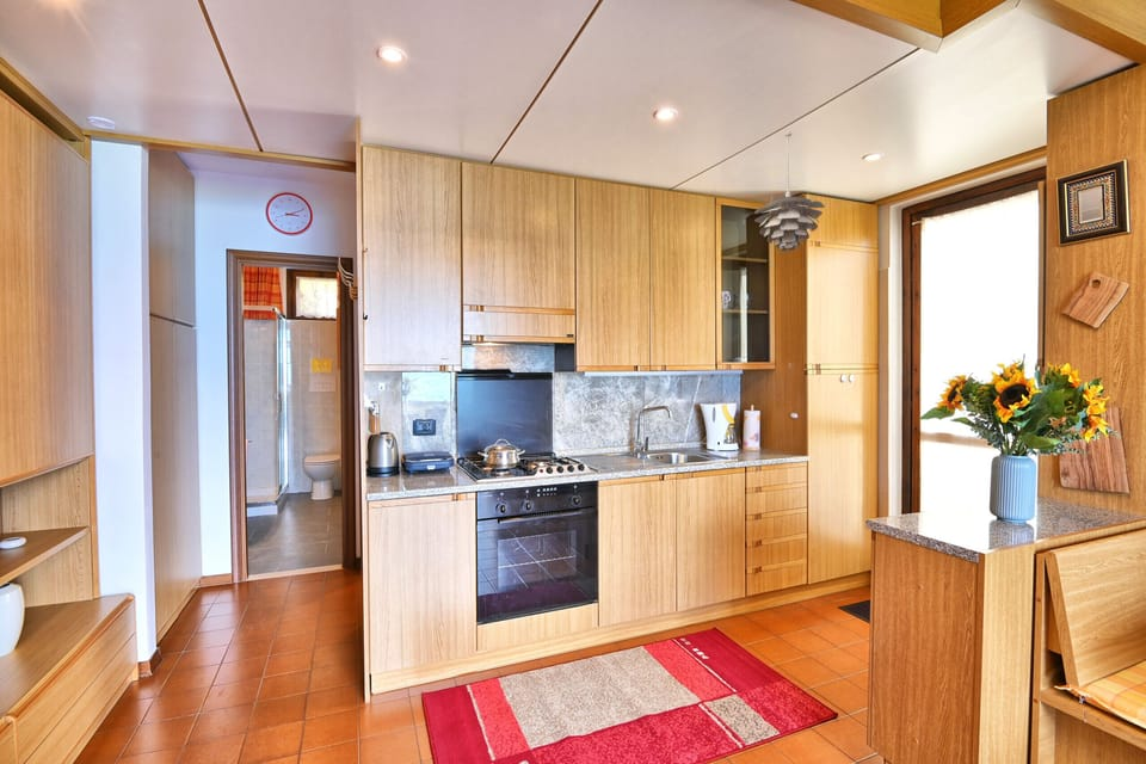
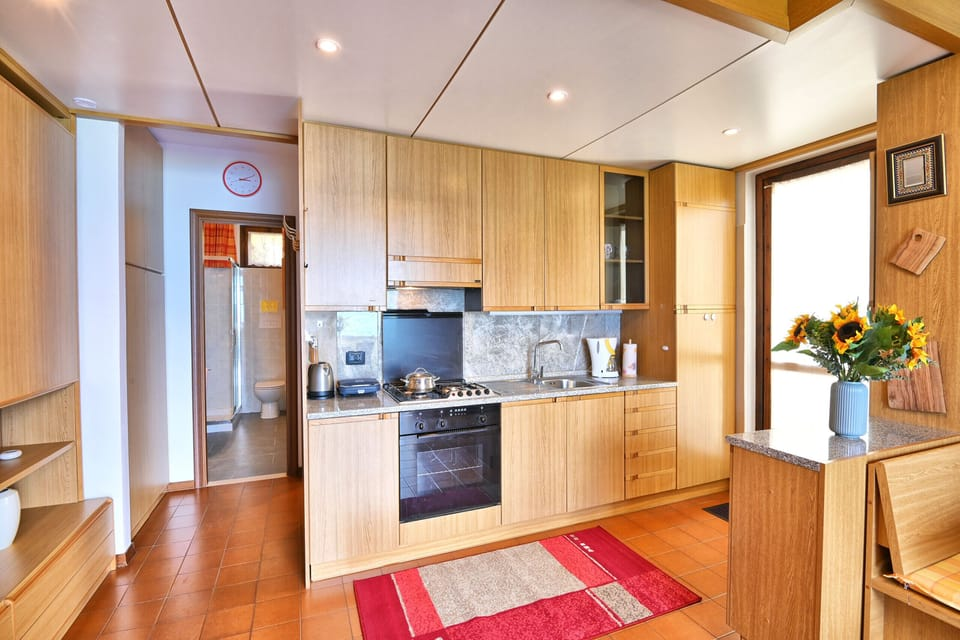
- pendant light (788, 191)
